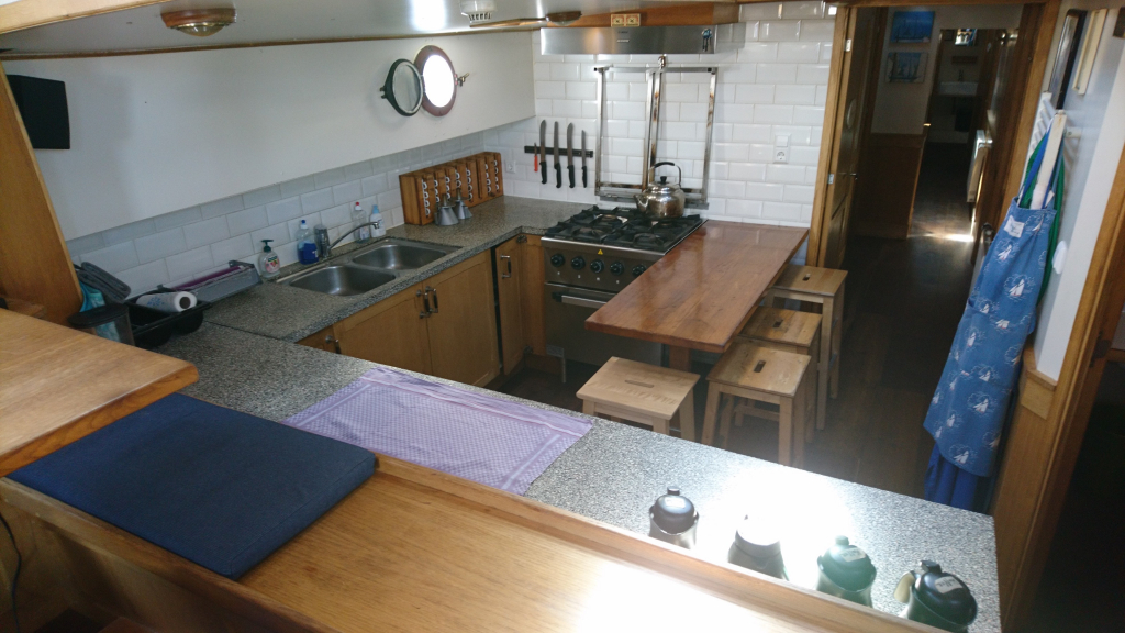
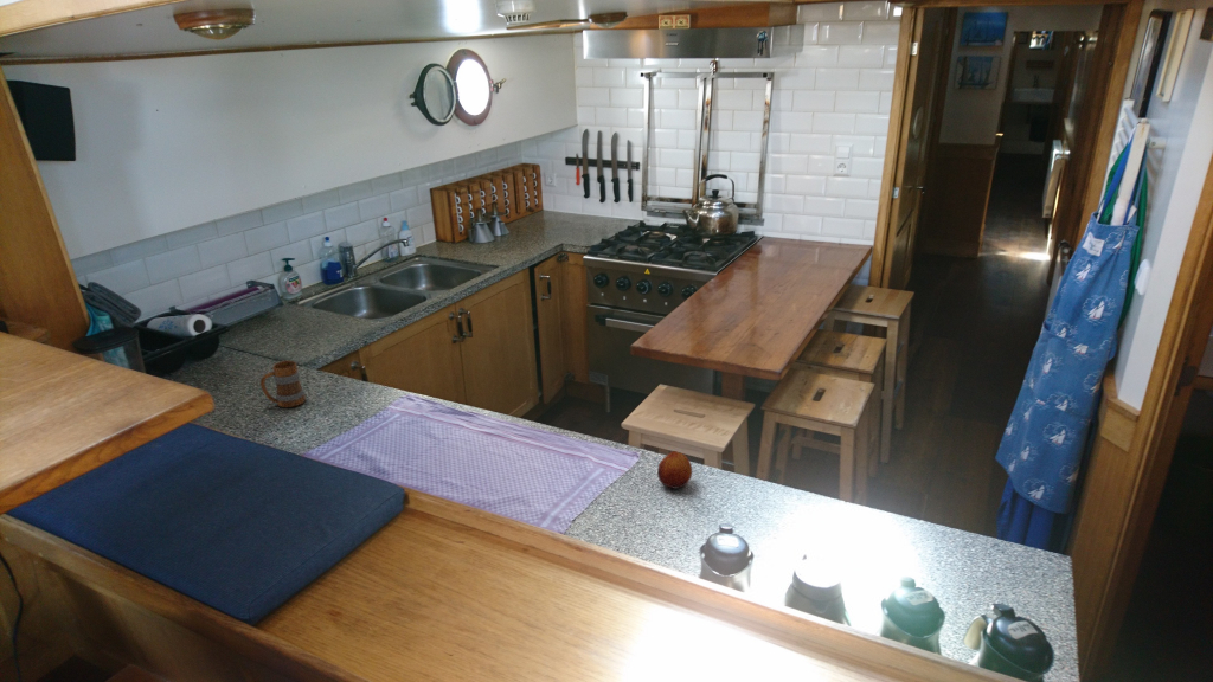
+ mug (282, 384)
+ fruit (674, 469)
